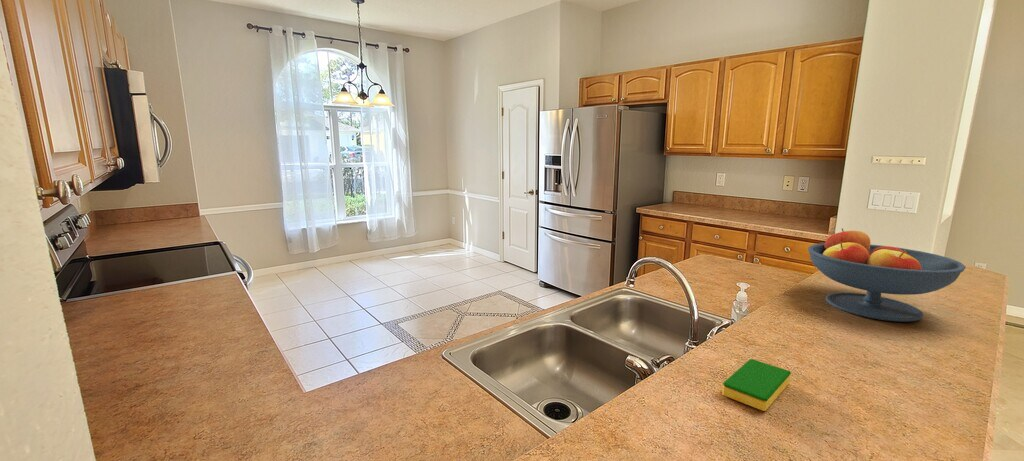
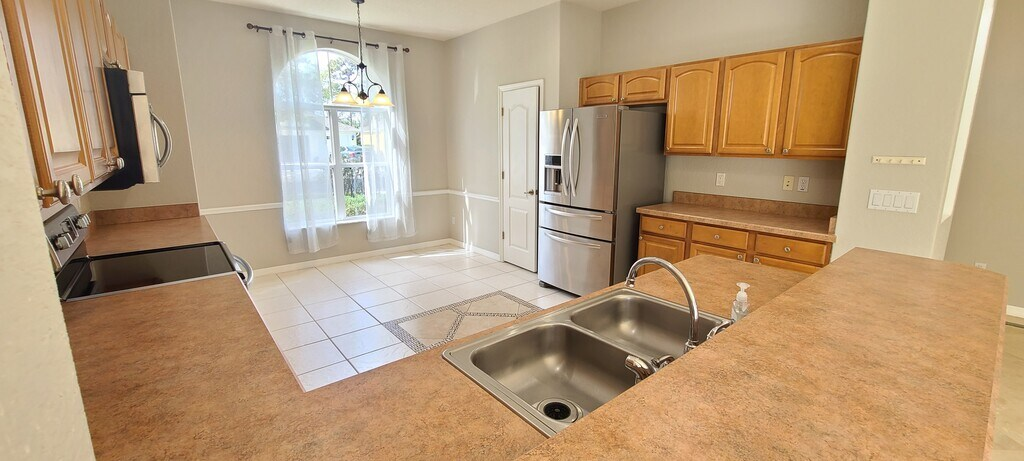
- fruit bowl (877, 272)
- dish sponge (757, 382)
